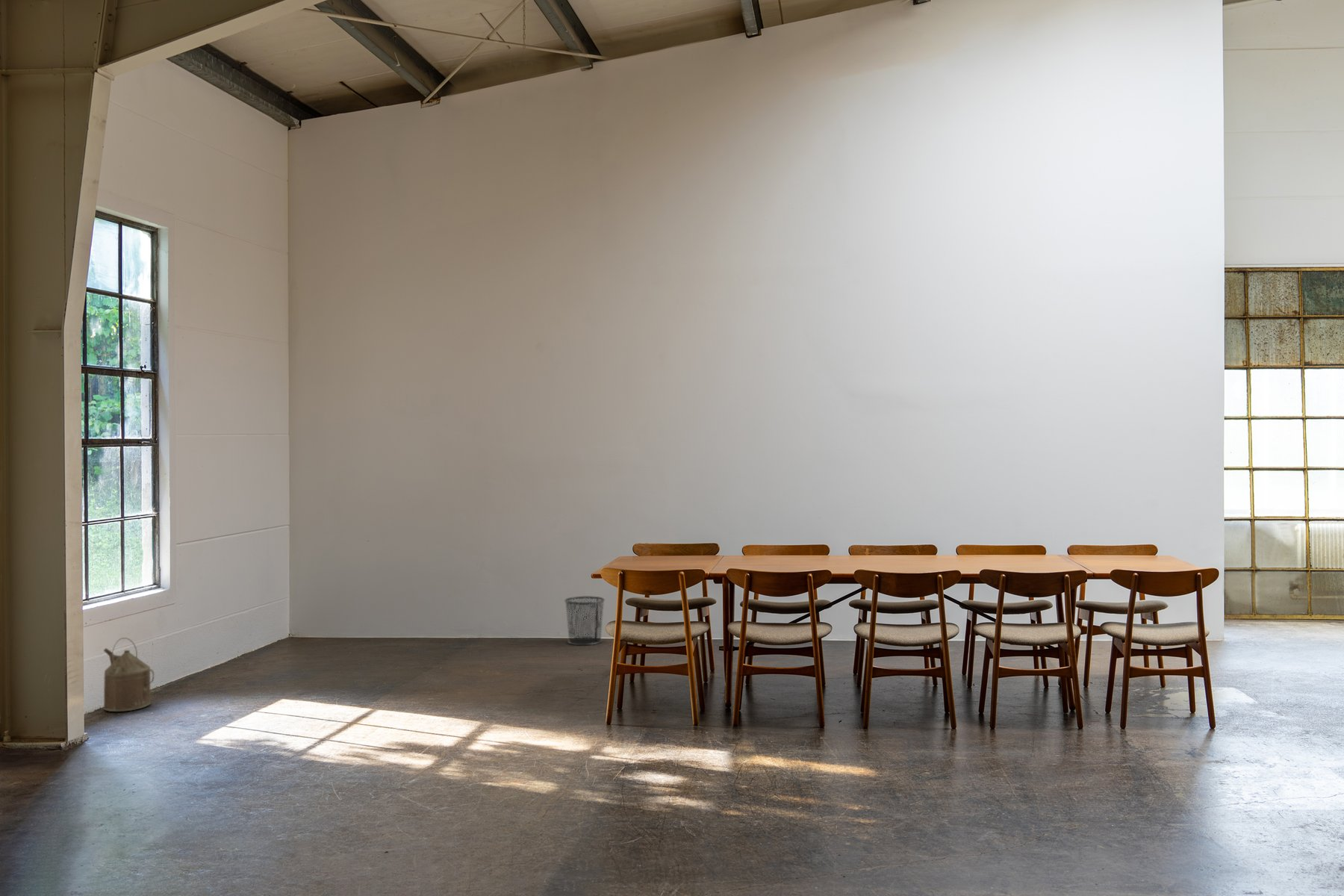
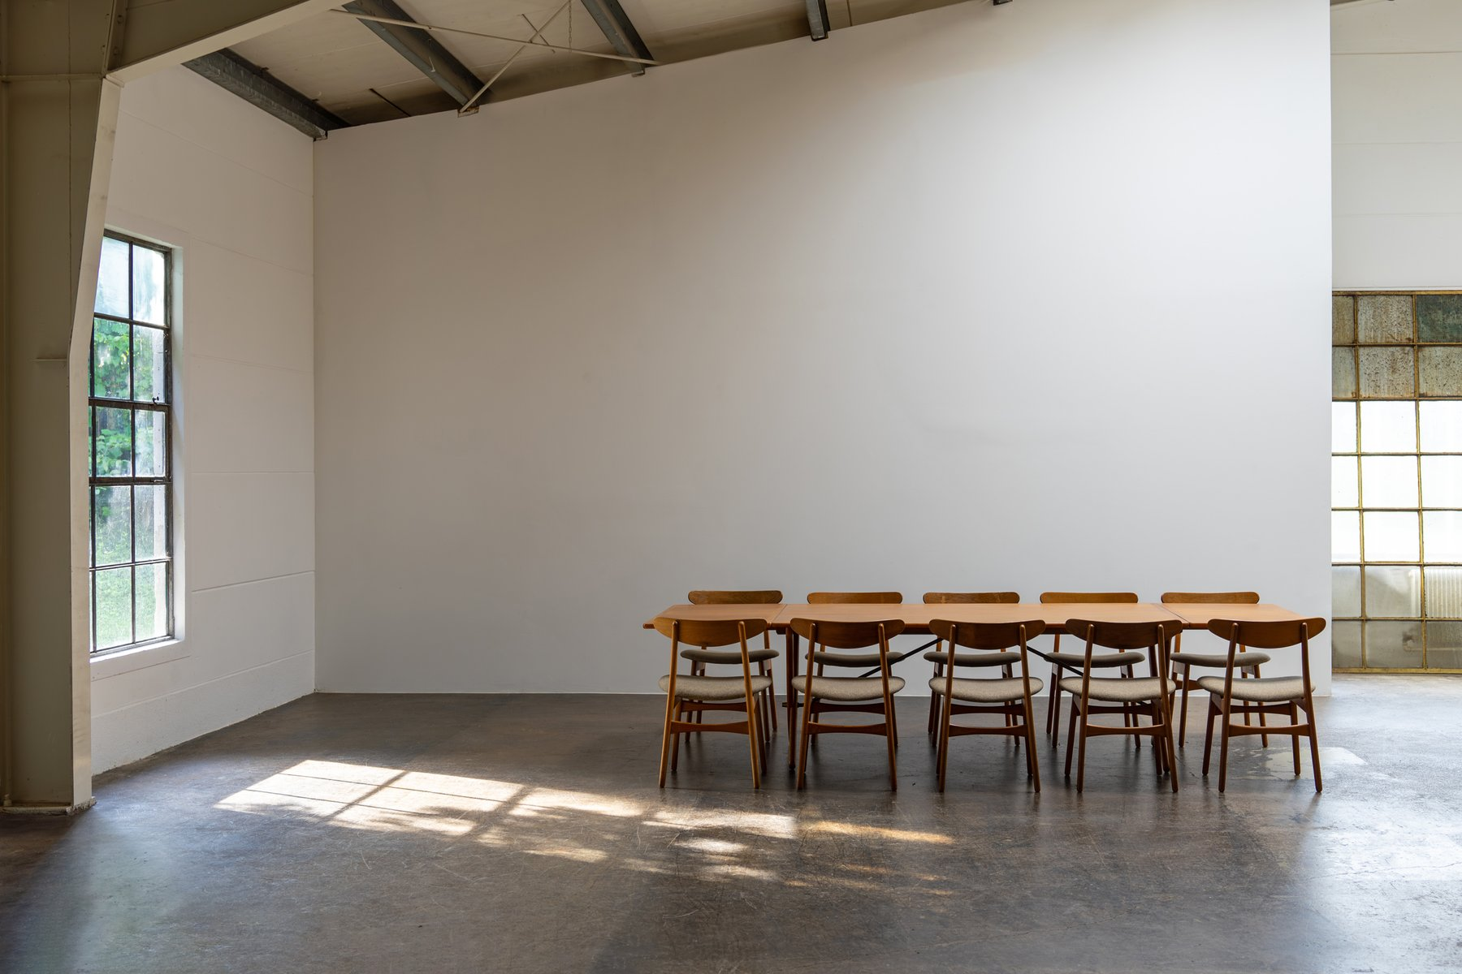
- watering can (128, 673)
- waste bin (585, 620)
